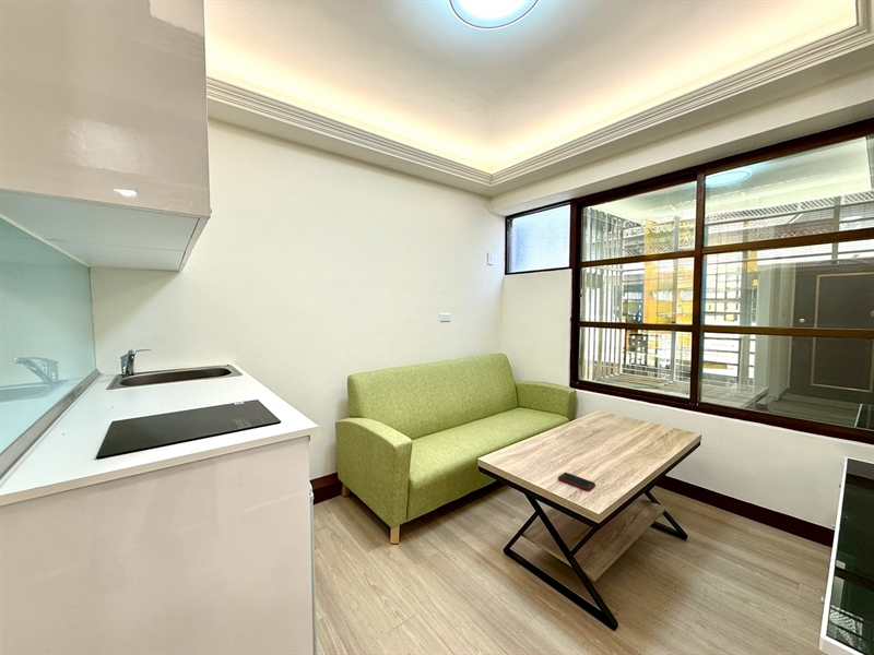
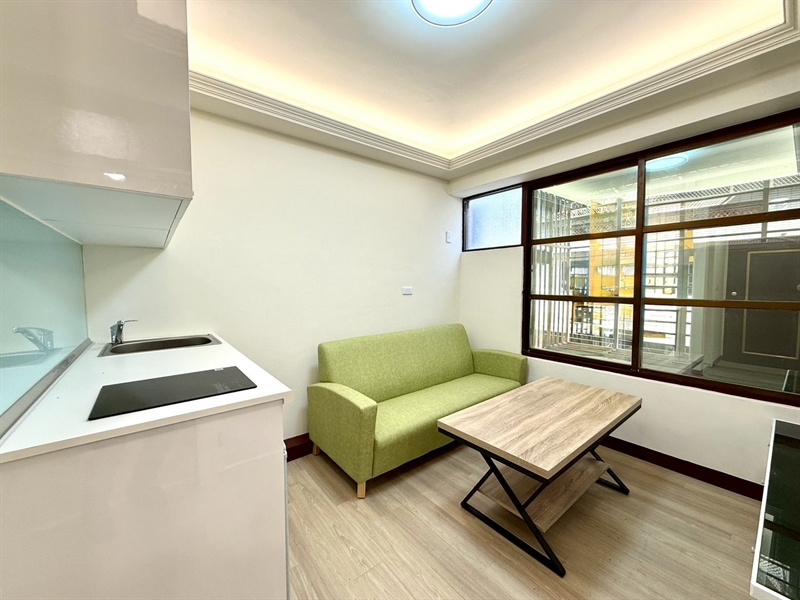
- cell phone (576, 480)
